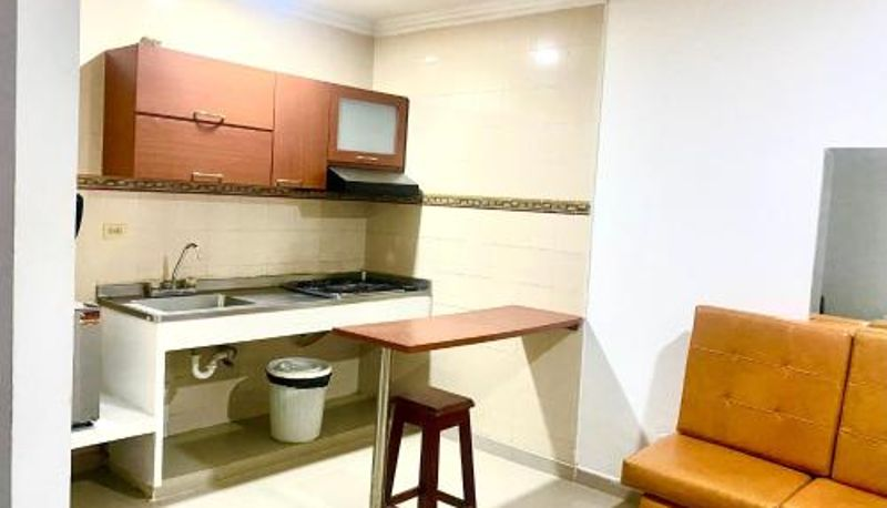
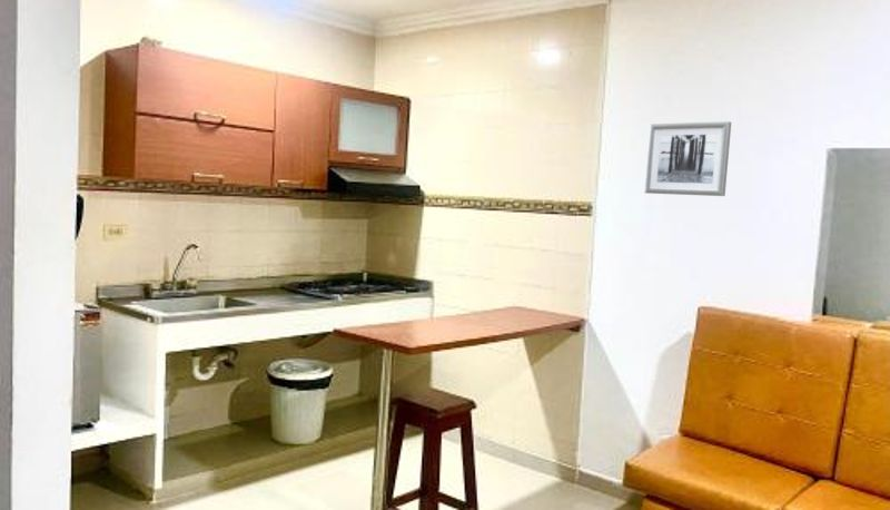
+ wall art (685, 158)
